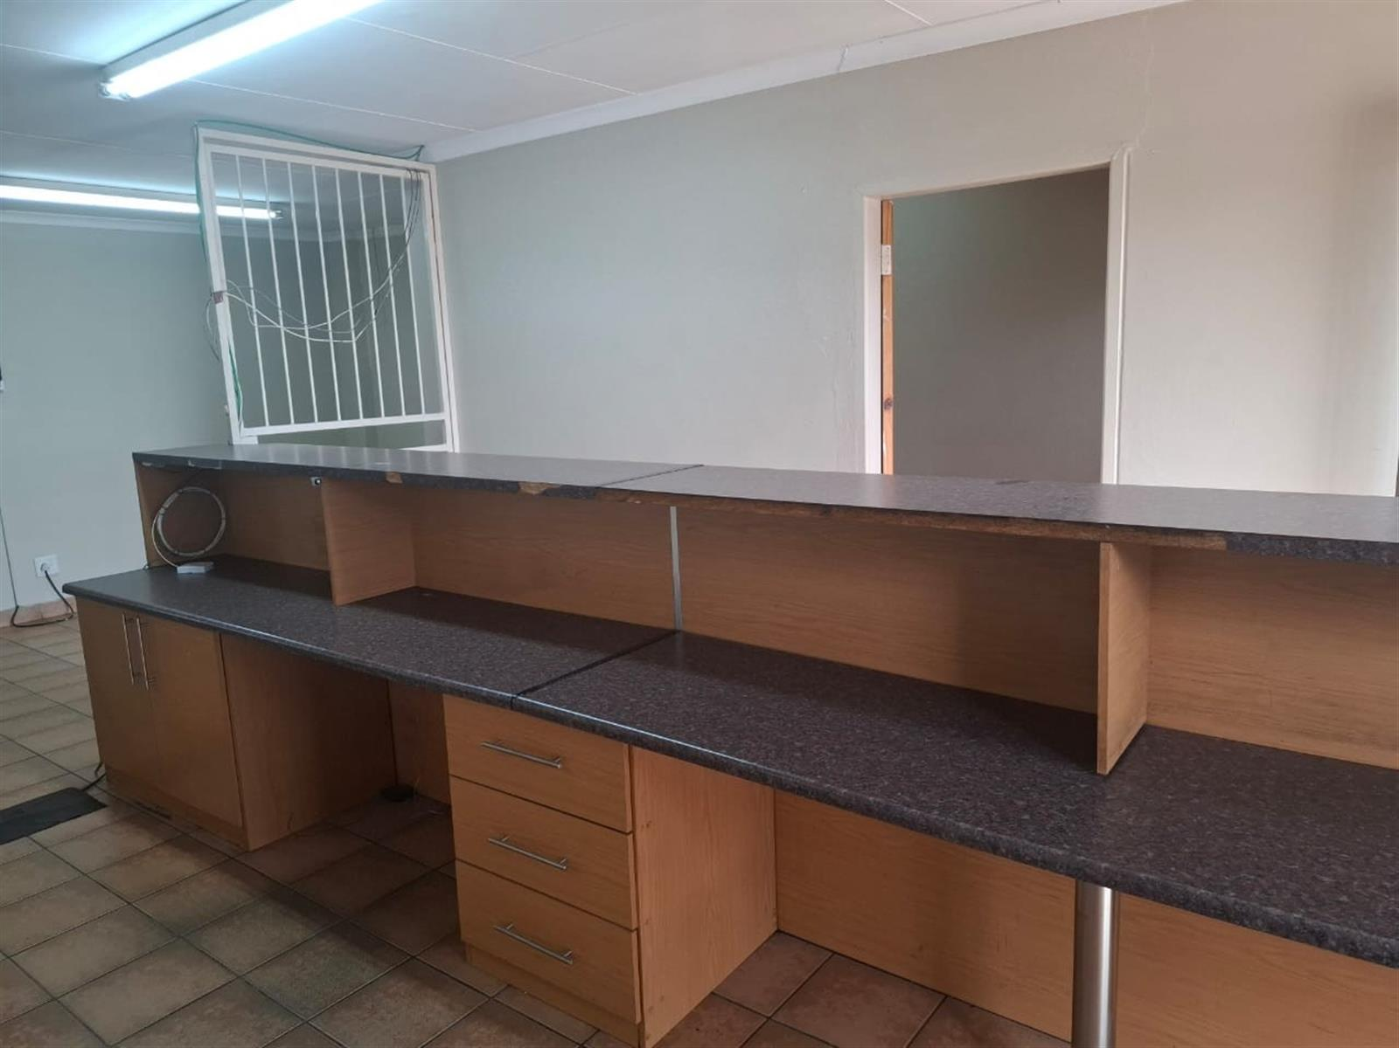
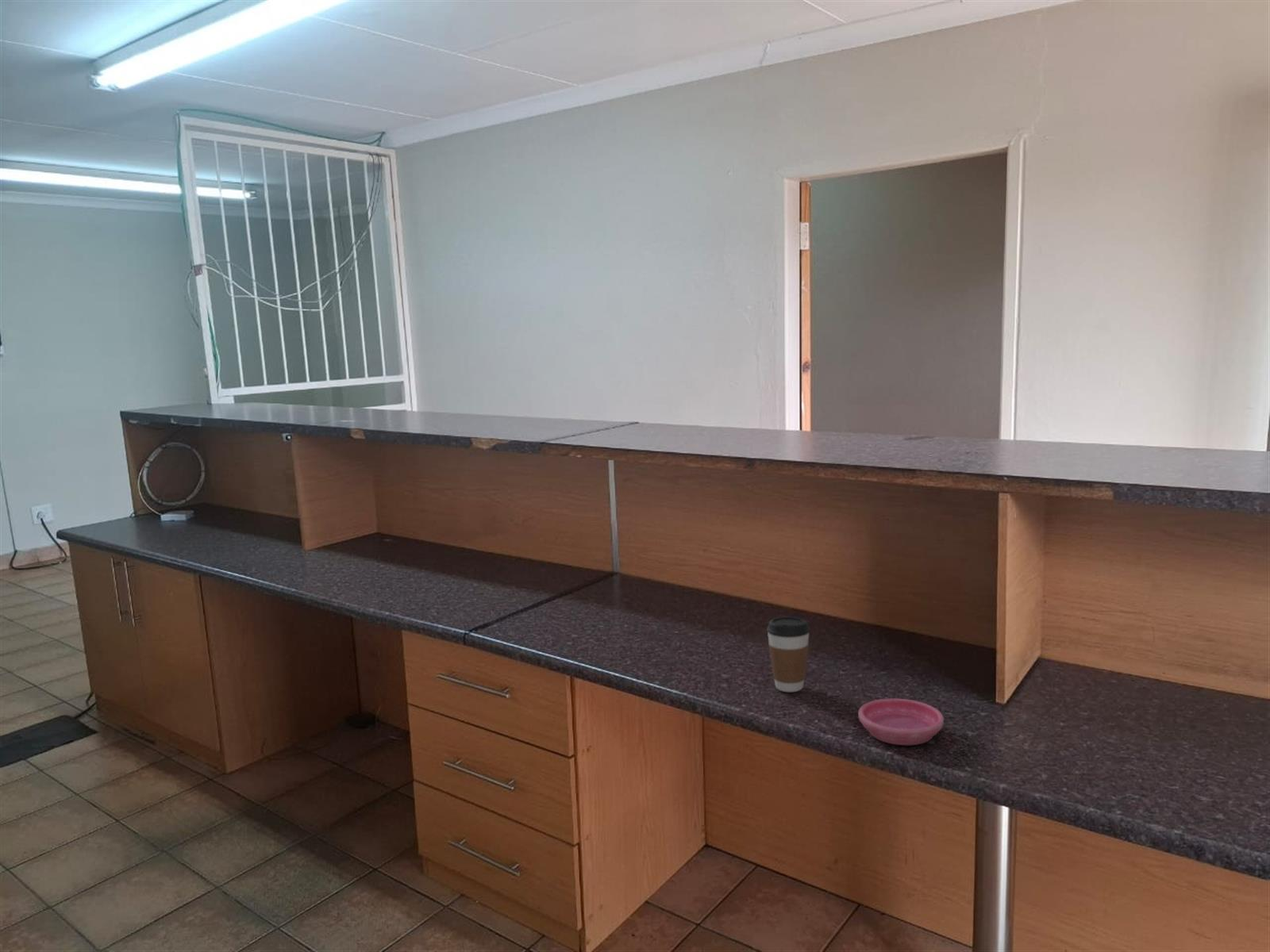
+ saucer (900, 723)
+ coffee cup (788, 654)
